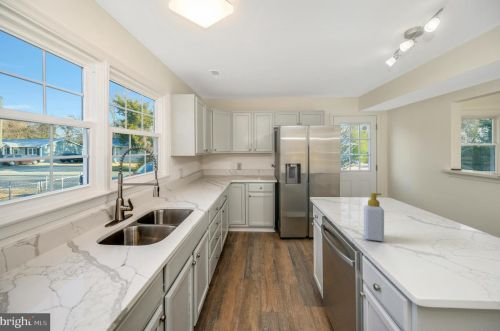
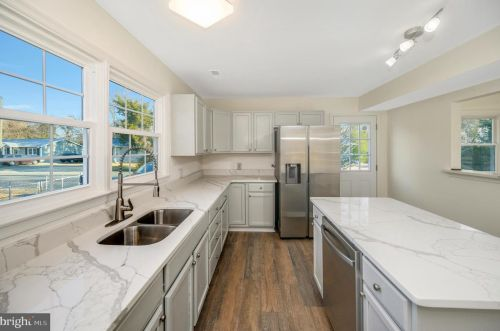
- soap bottle (373, 215)
